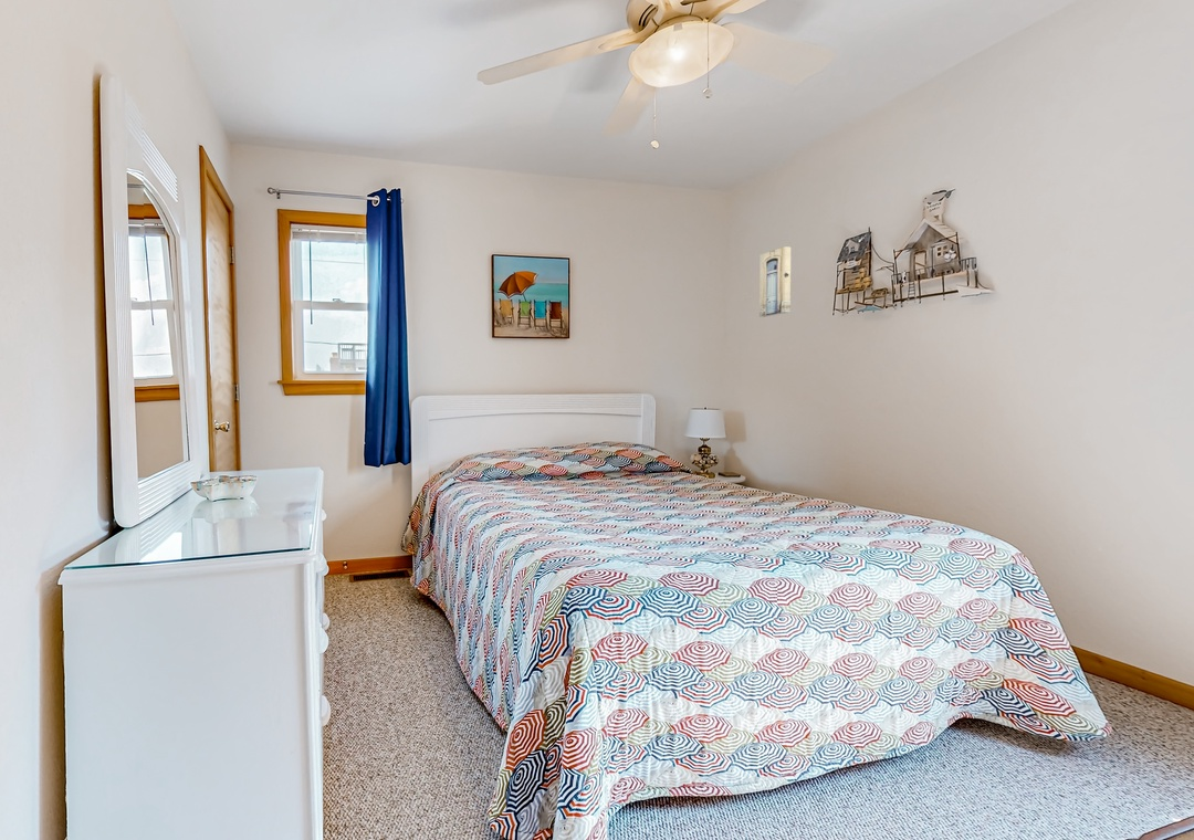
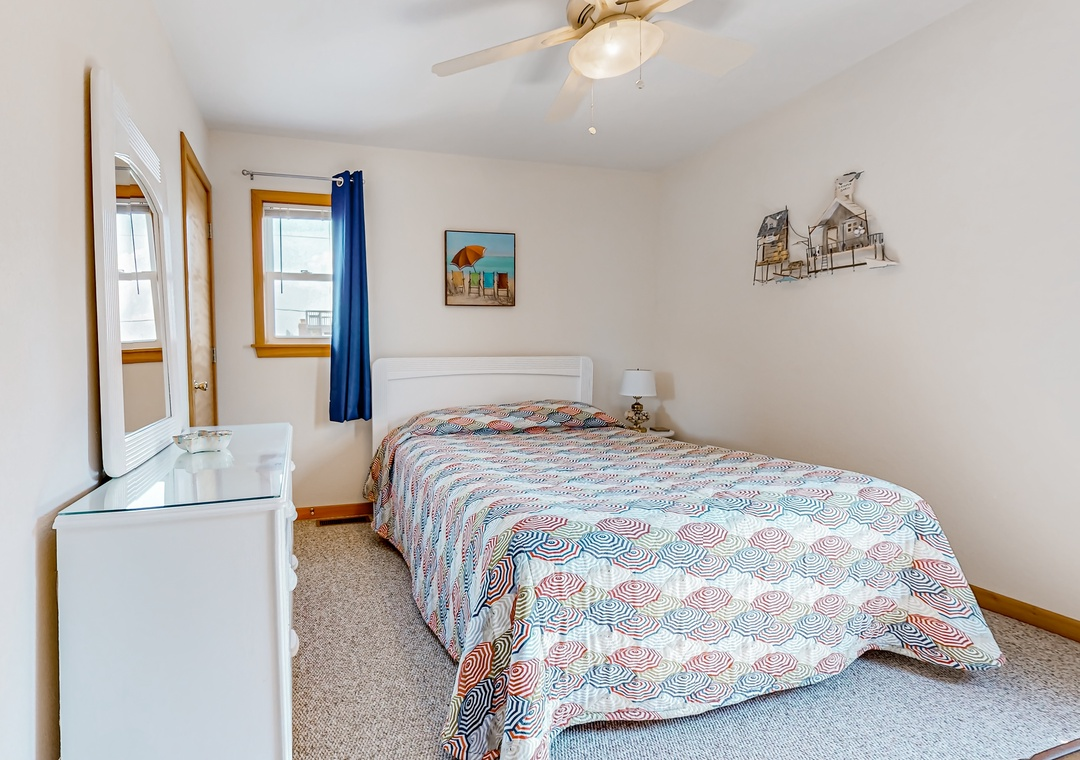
- wall art (774, 282)
